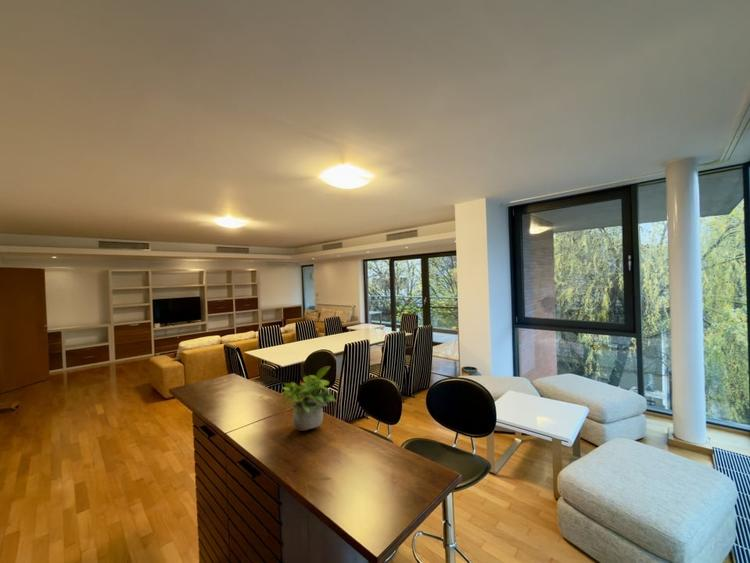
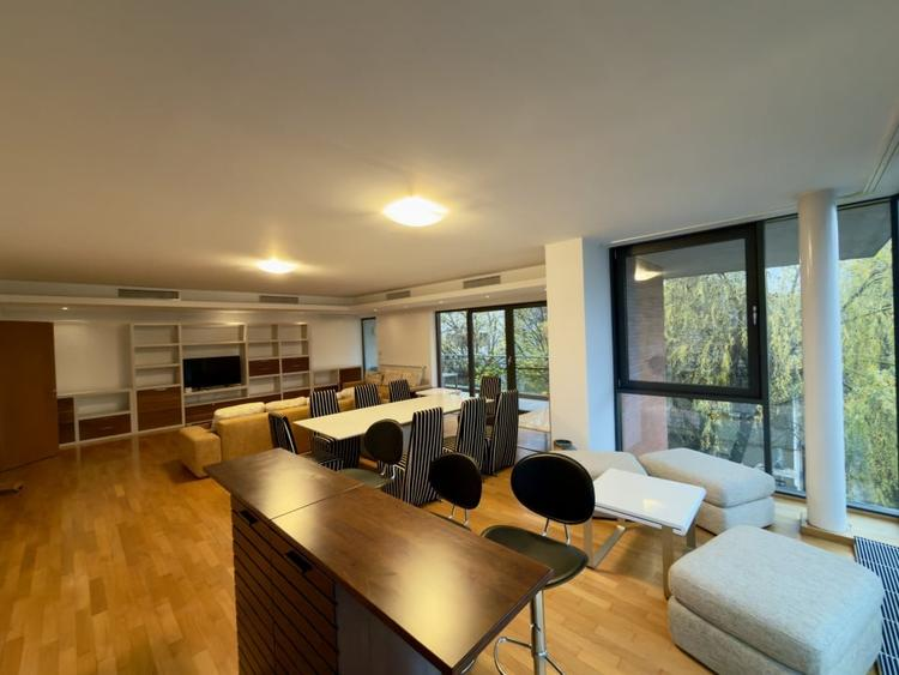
- potted plant (309, 401)
